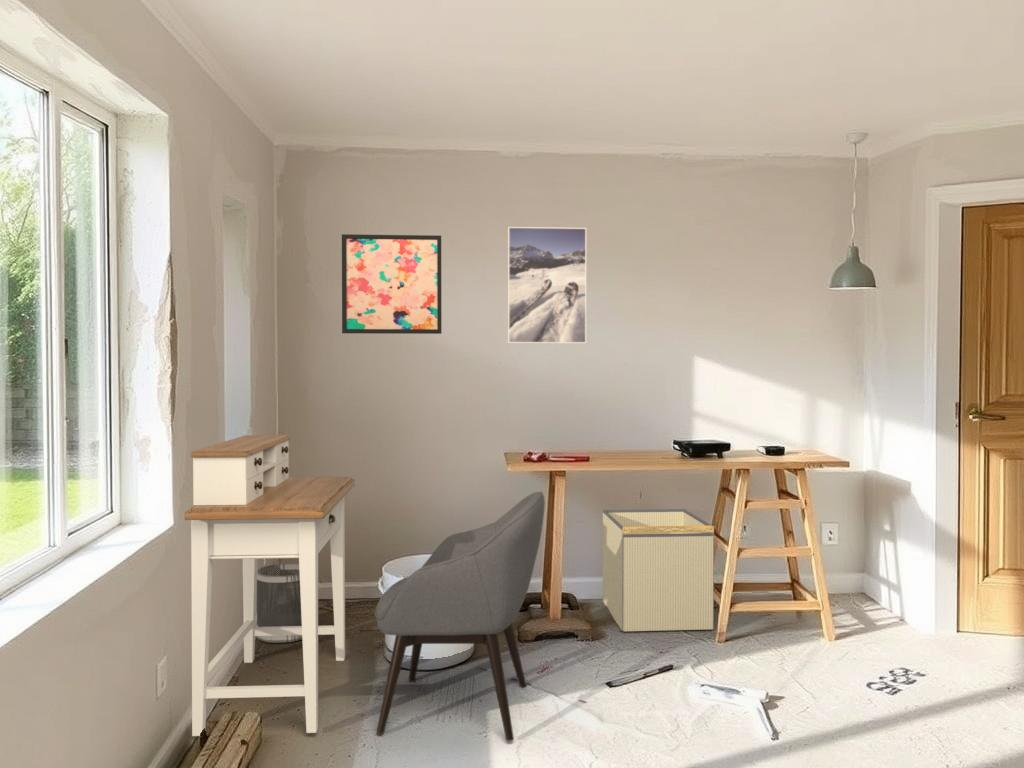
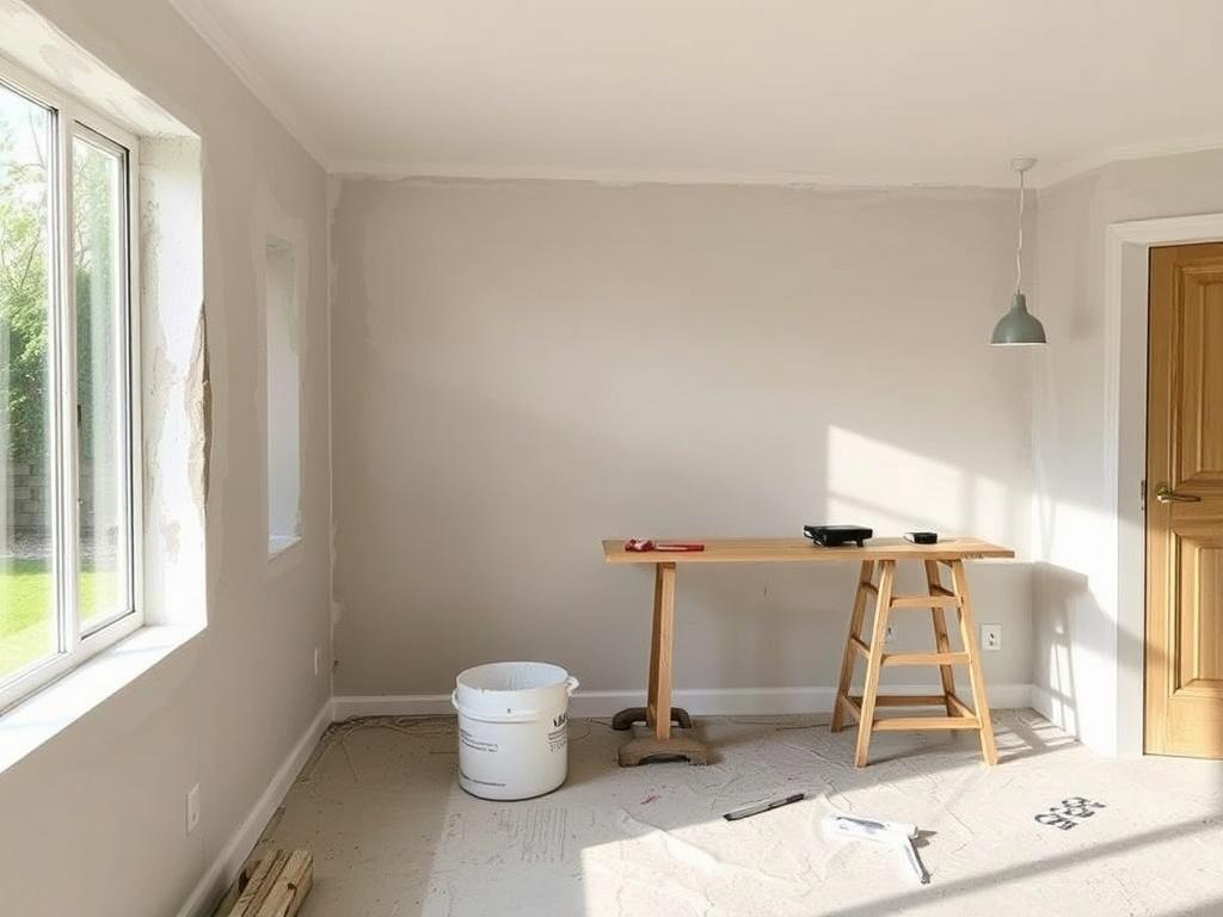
- chair (462, 601)
- desk (281, 557)
- storage bin (655, 565)
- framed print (547, 285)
- wall art (392, 284)
- wastebasket (285, 601)
